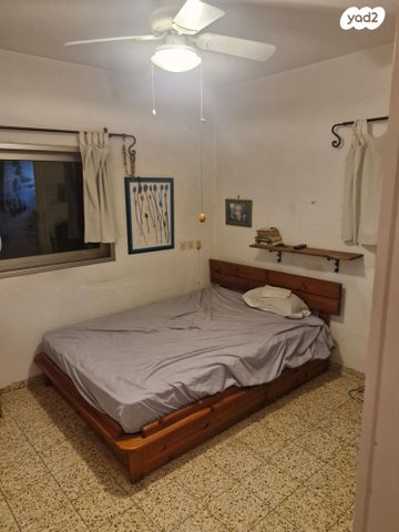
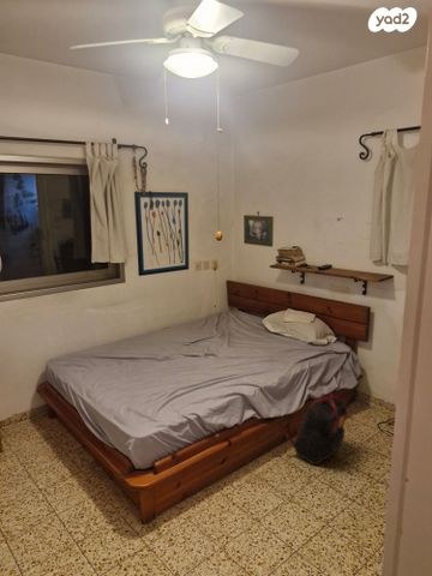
+ backpack (319, 424)
